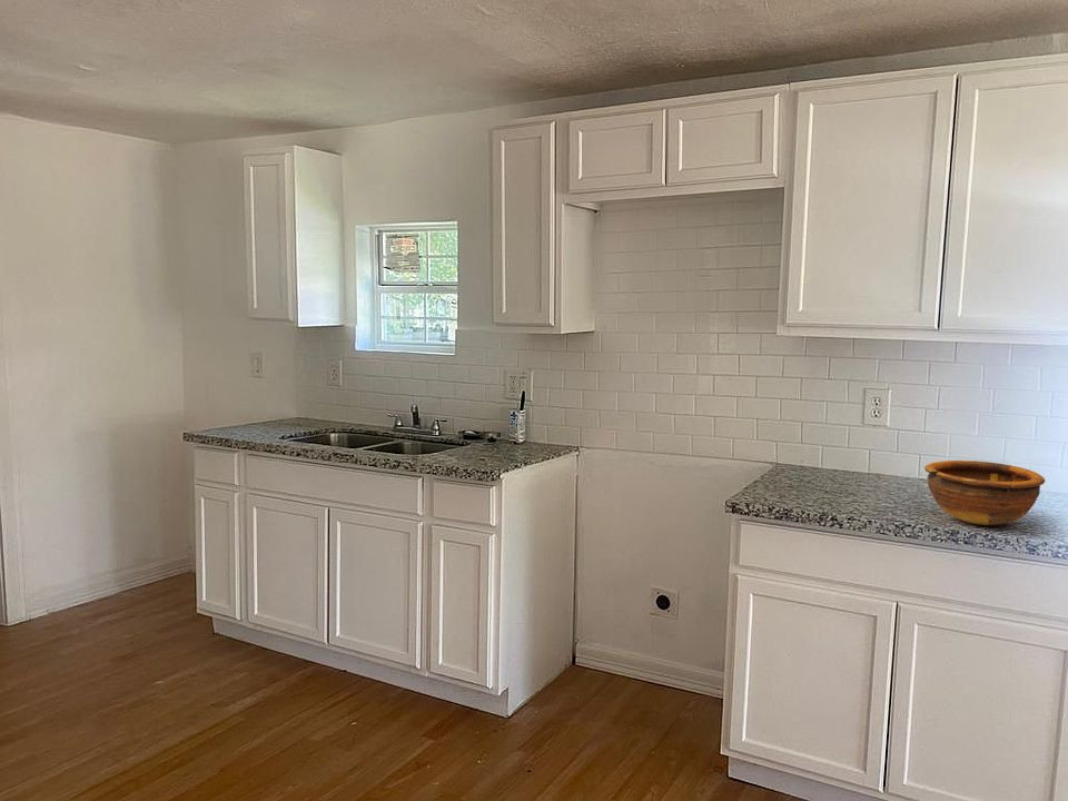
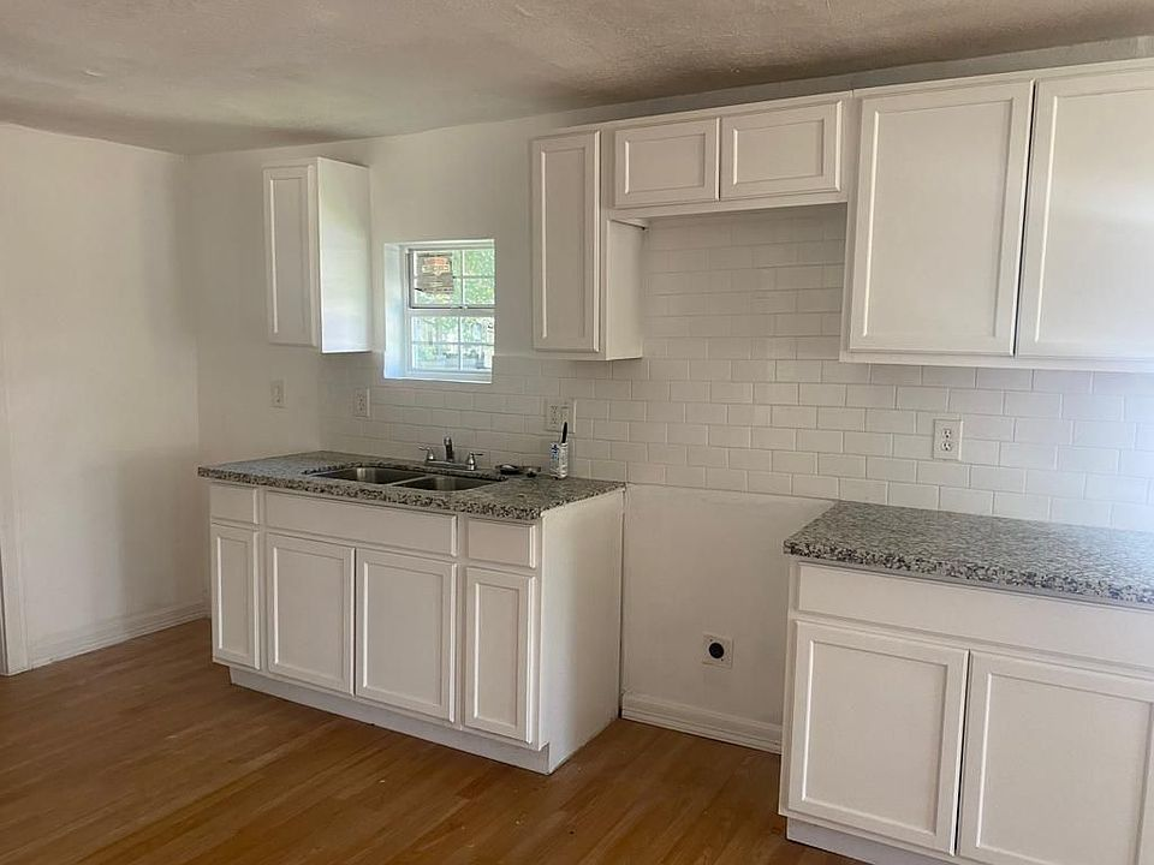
- bowl (981, 495)
